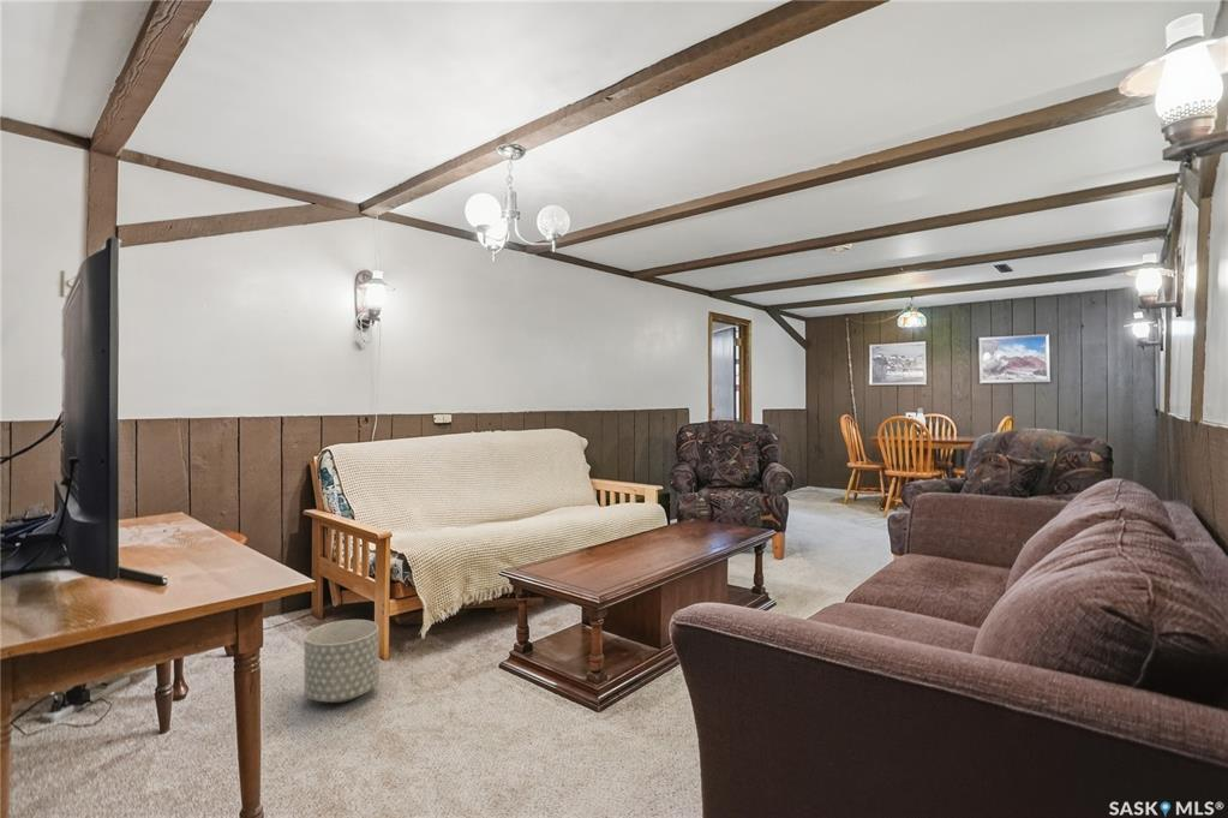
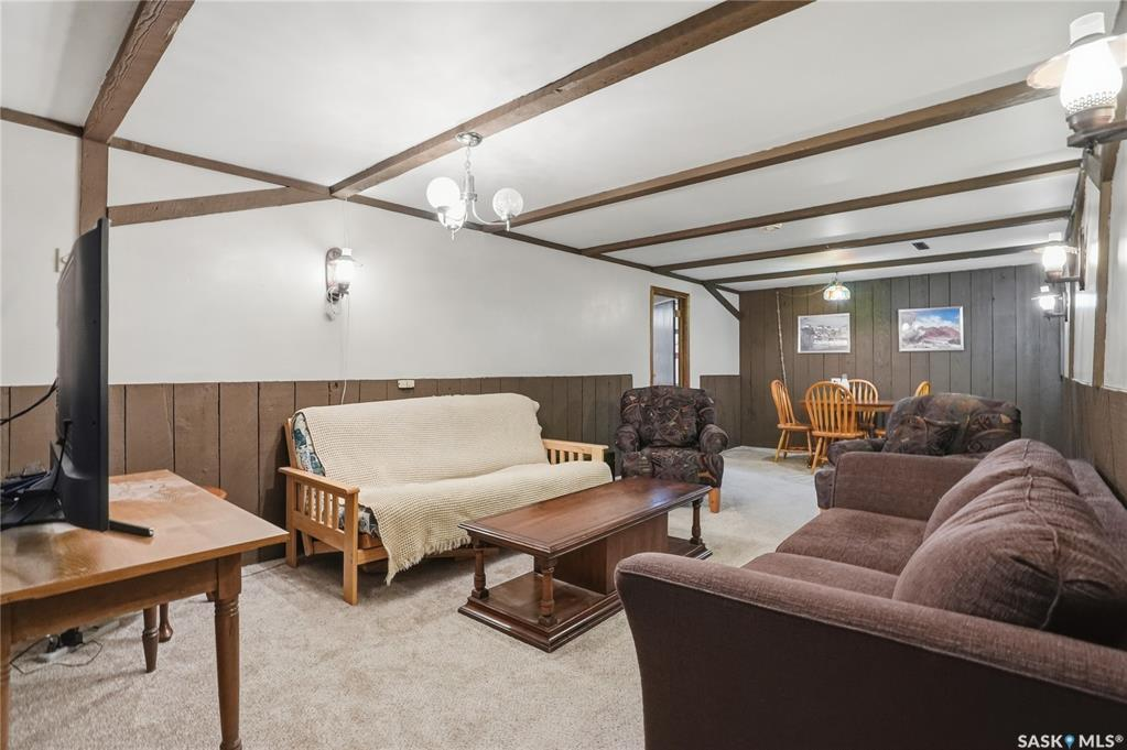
- planter (342, 663)
